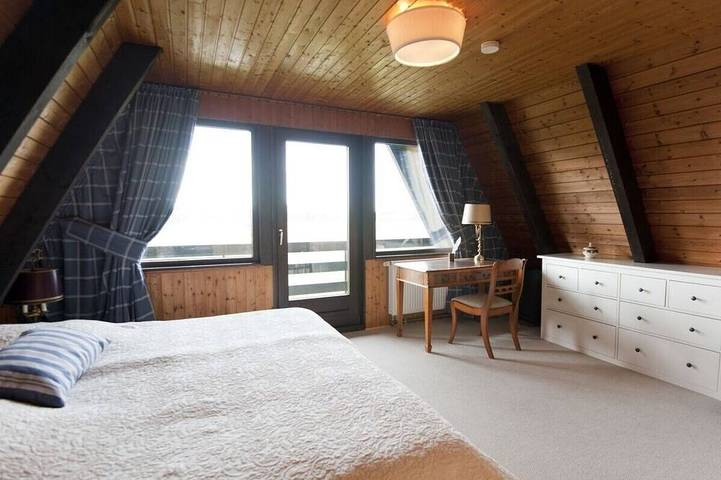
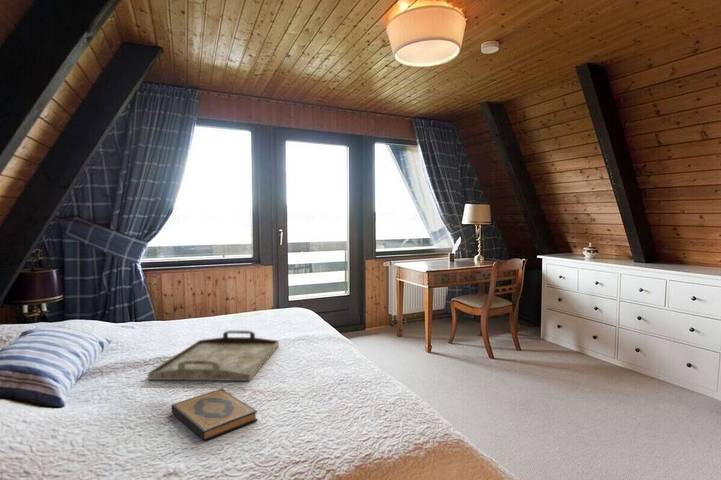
+ serving tray (221, 352)
+ hardback book (213, 412)
